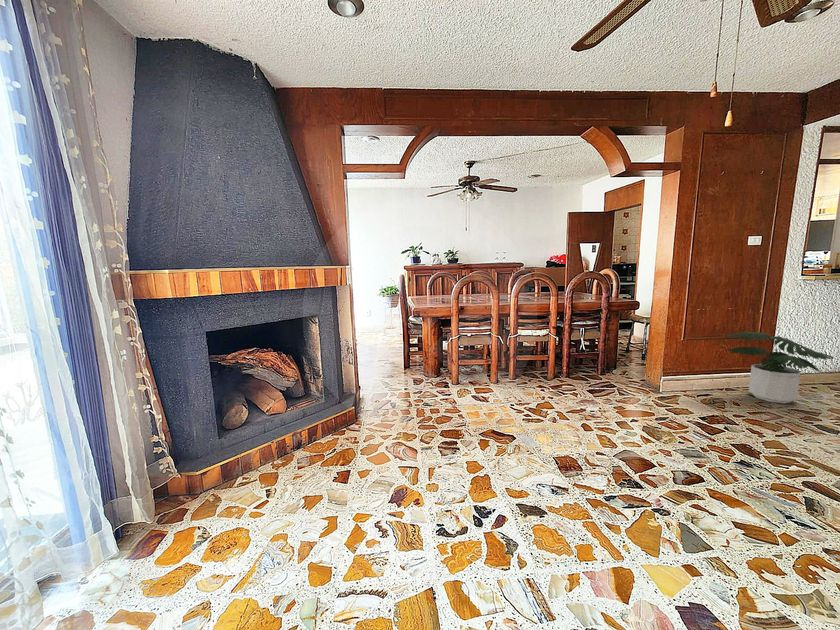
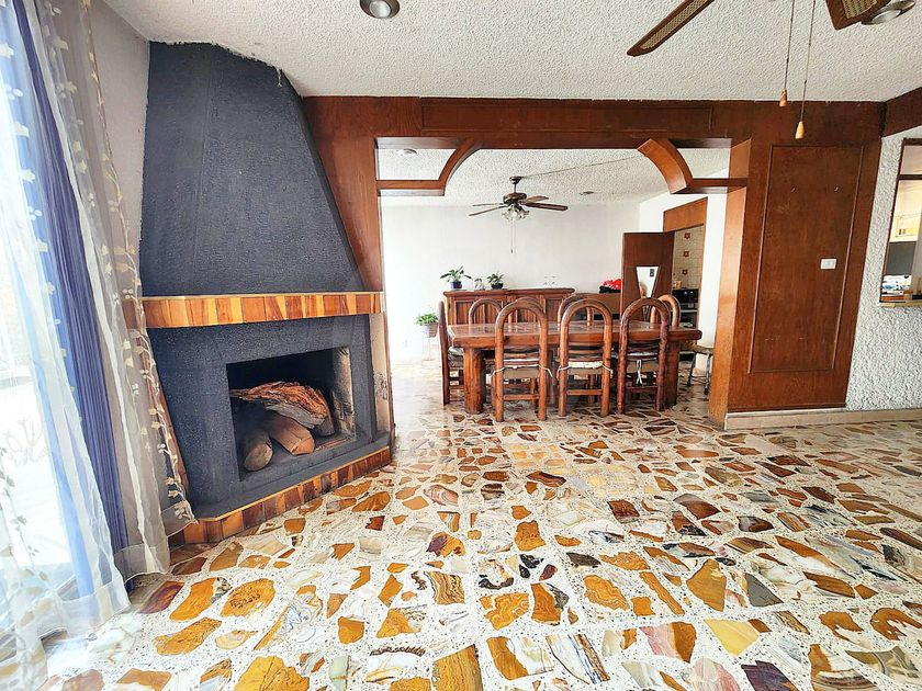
- potted plant (779, 367)
